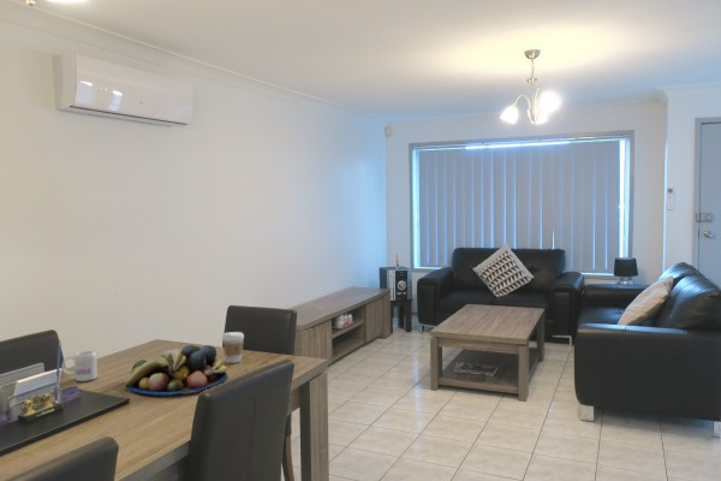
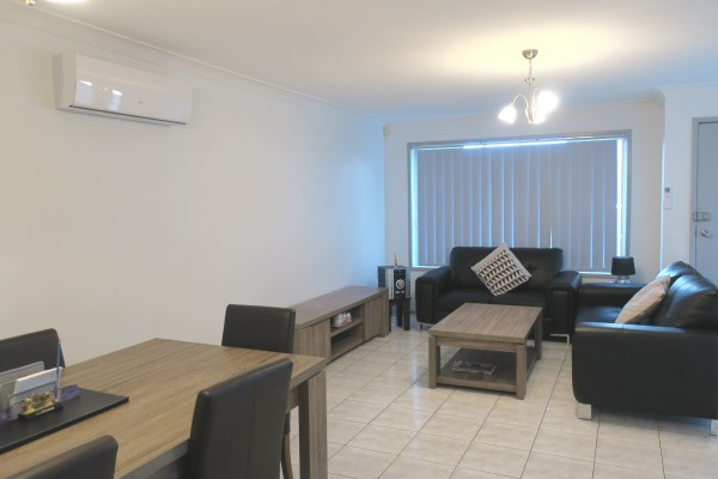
- mug (79, 366)
- coffee cup (233, 346)
- fruit bowl (178, 363)
